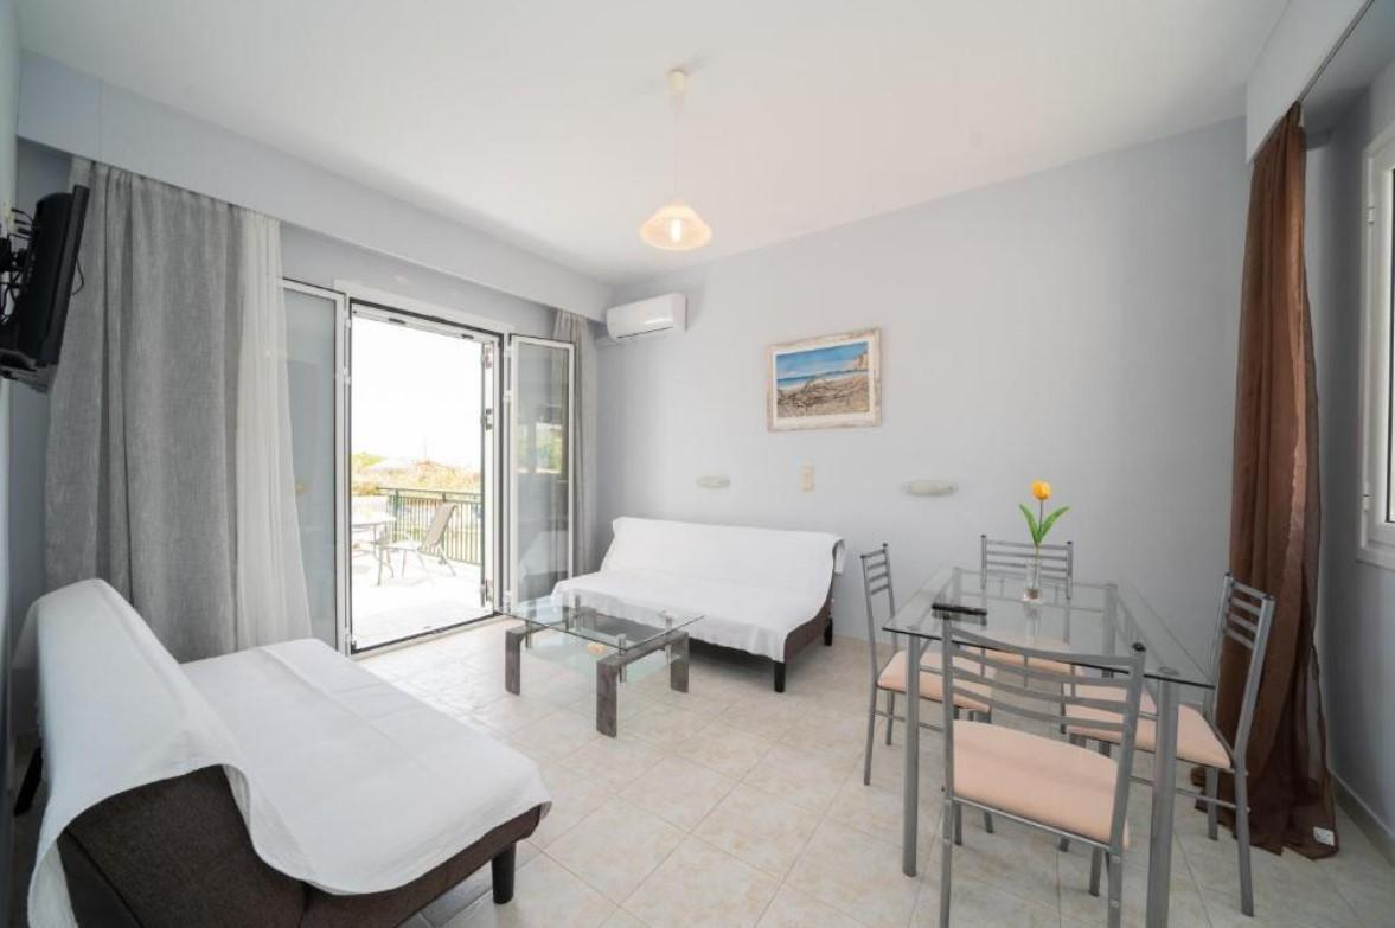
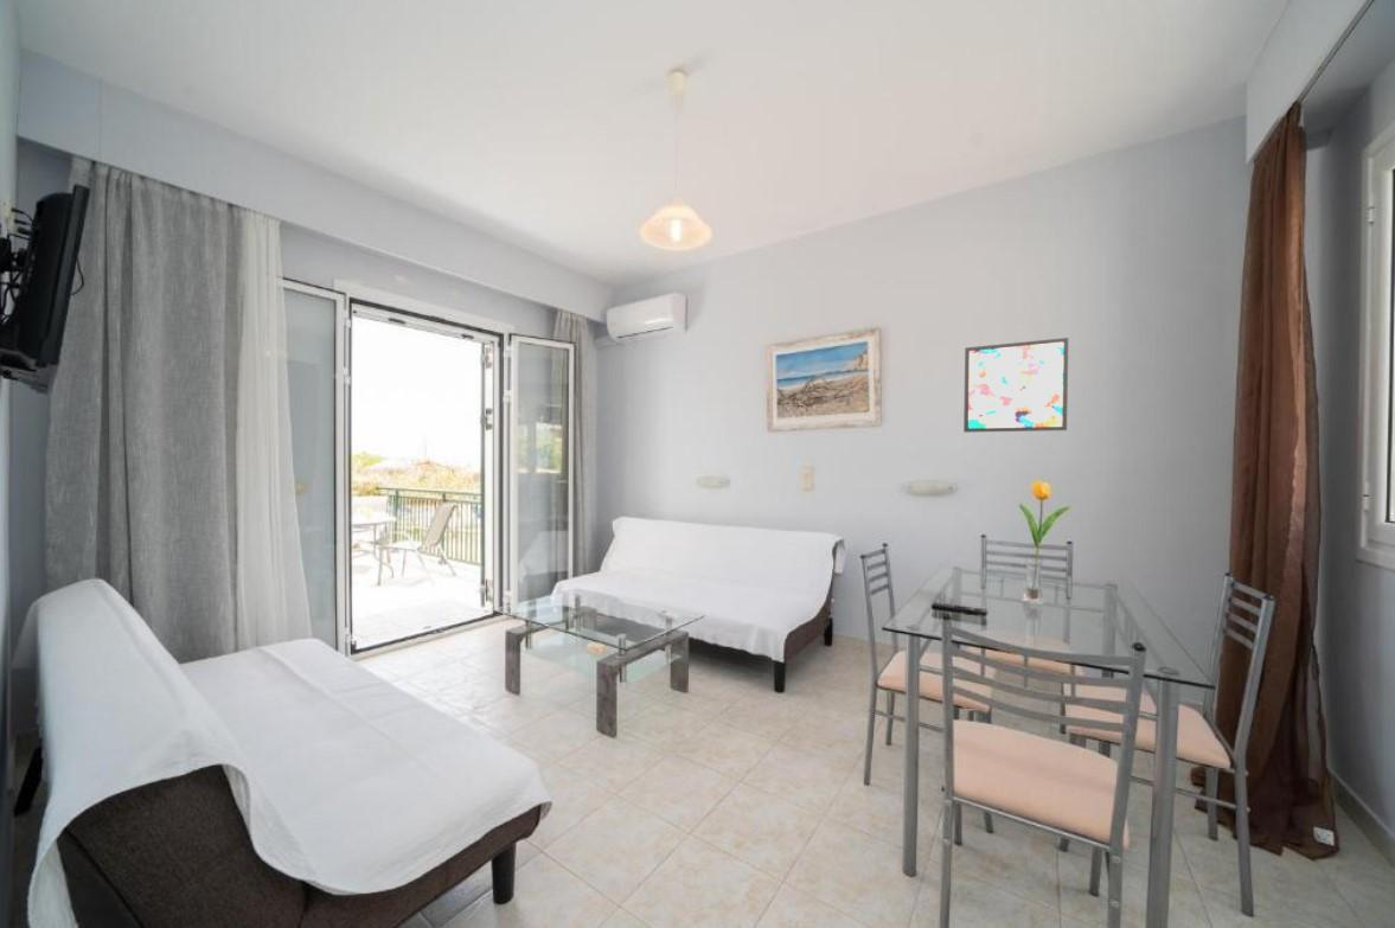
+ wall art (1013, 386)
